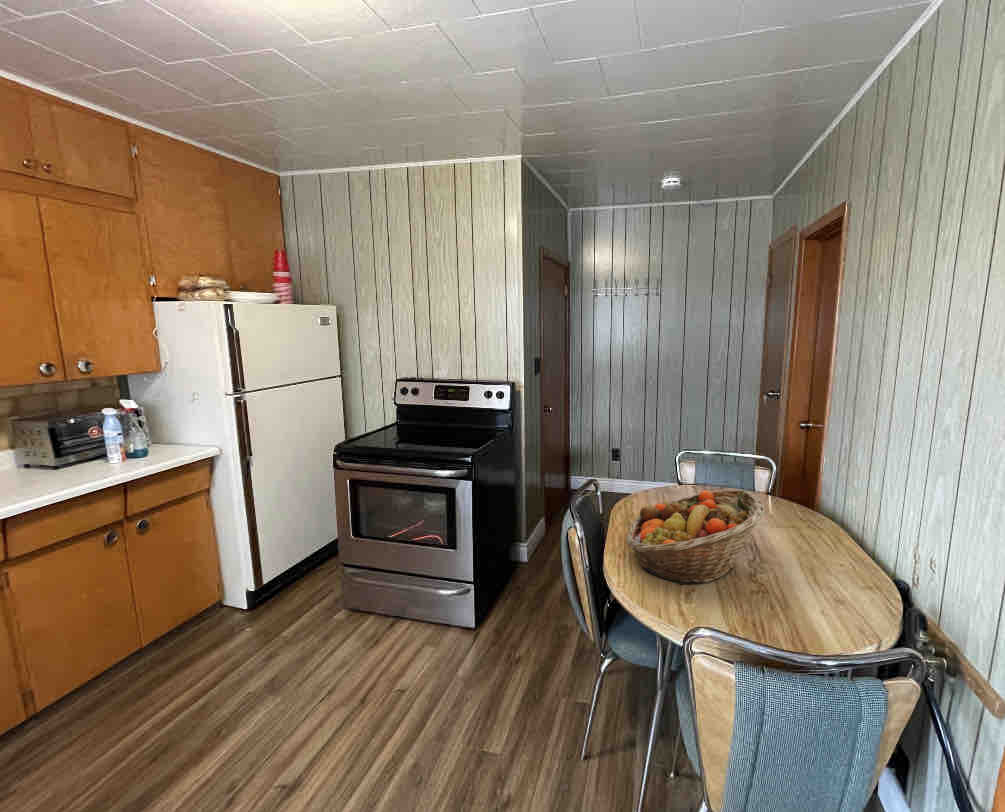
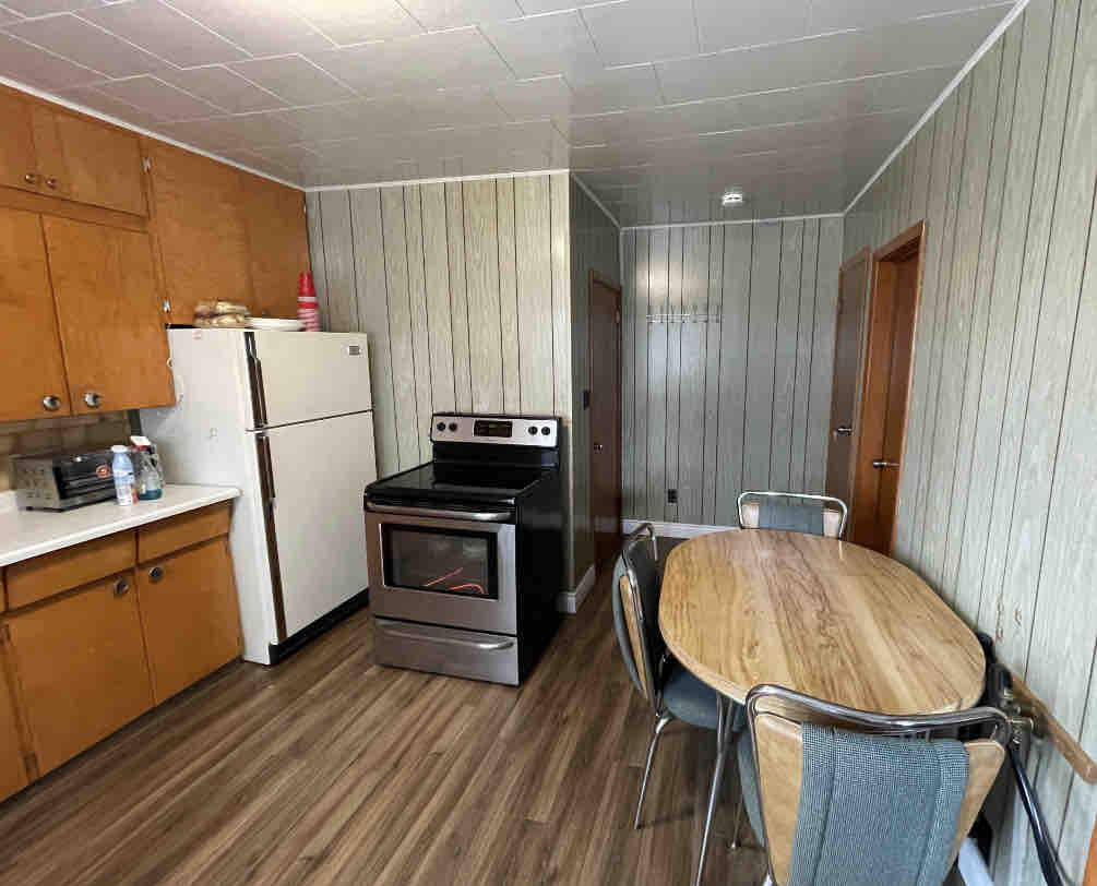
- fruit basket (692, 529)
